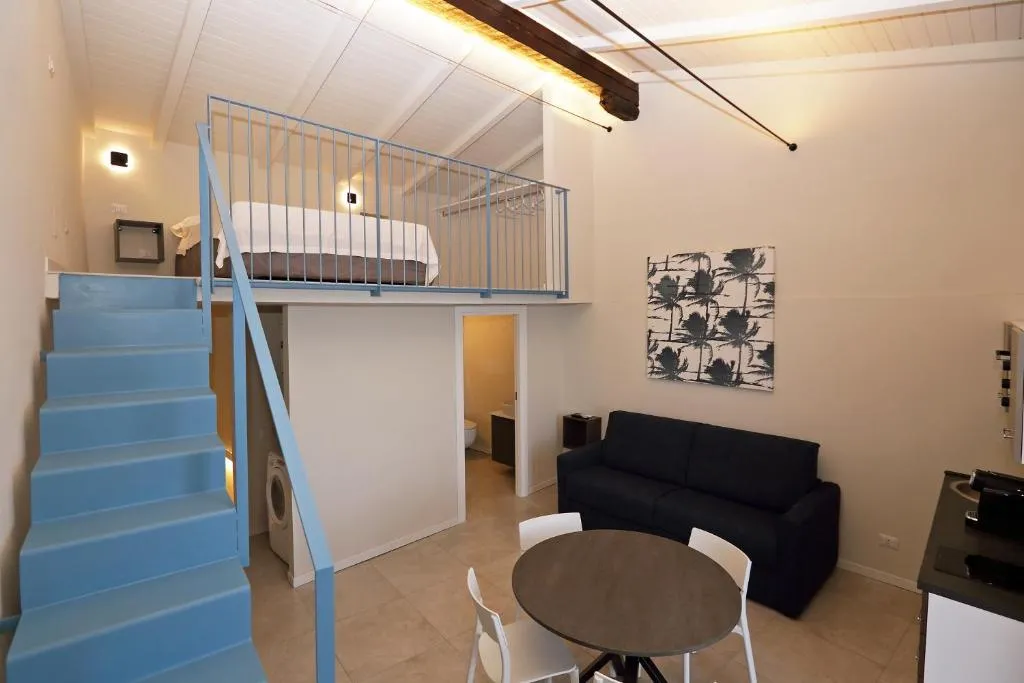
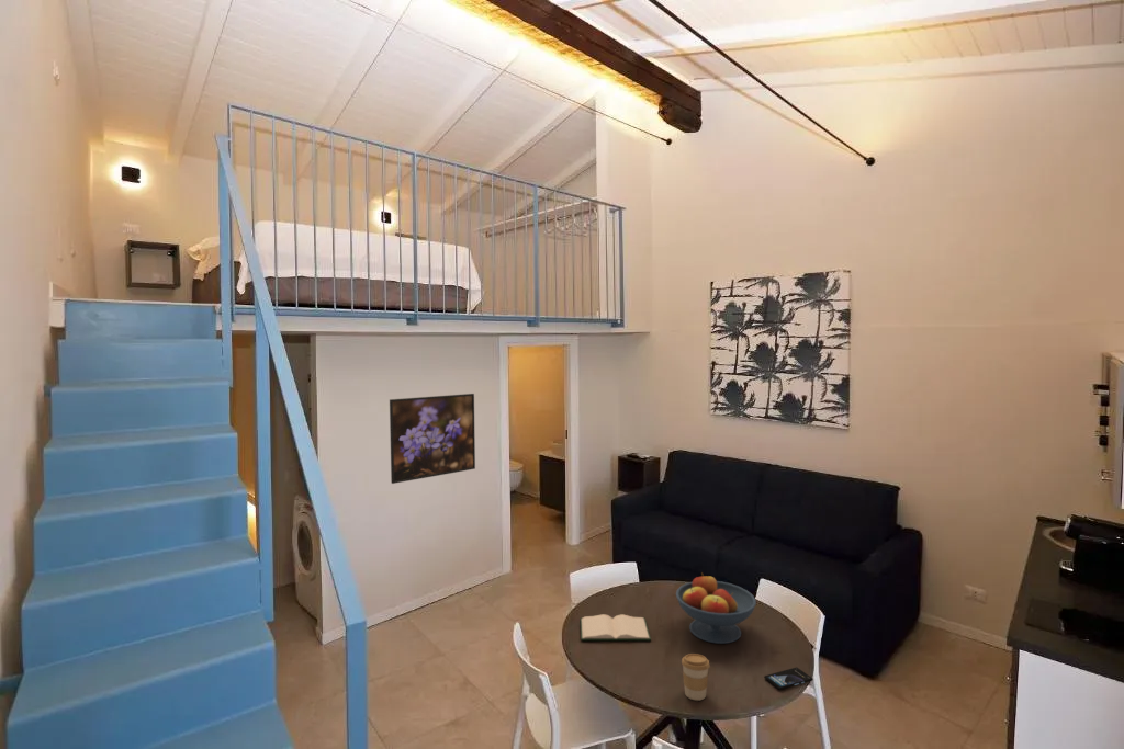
+ smartphone (788, 678)
+ coffee cup (695, 674)
+ hardback book (614, 626)
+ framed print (435, 435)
+ fruit bowl (715, 608)
